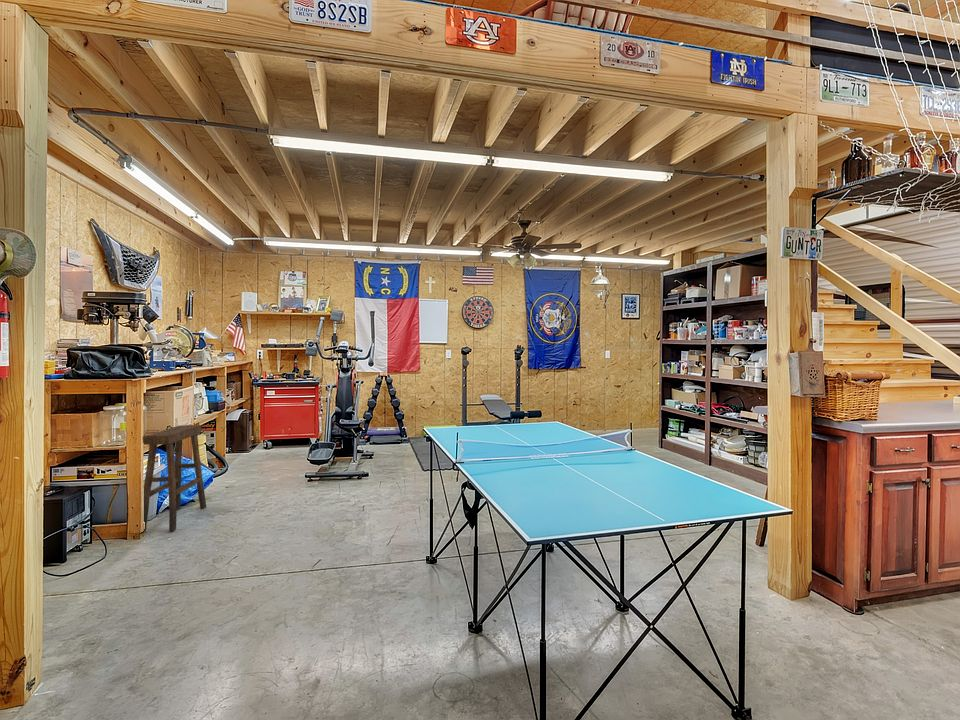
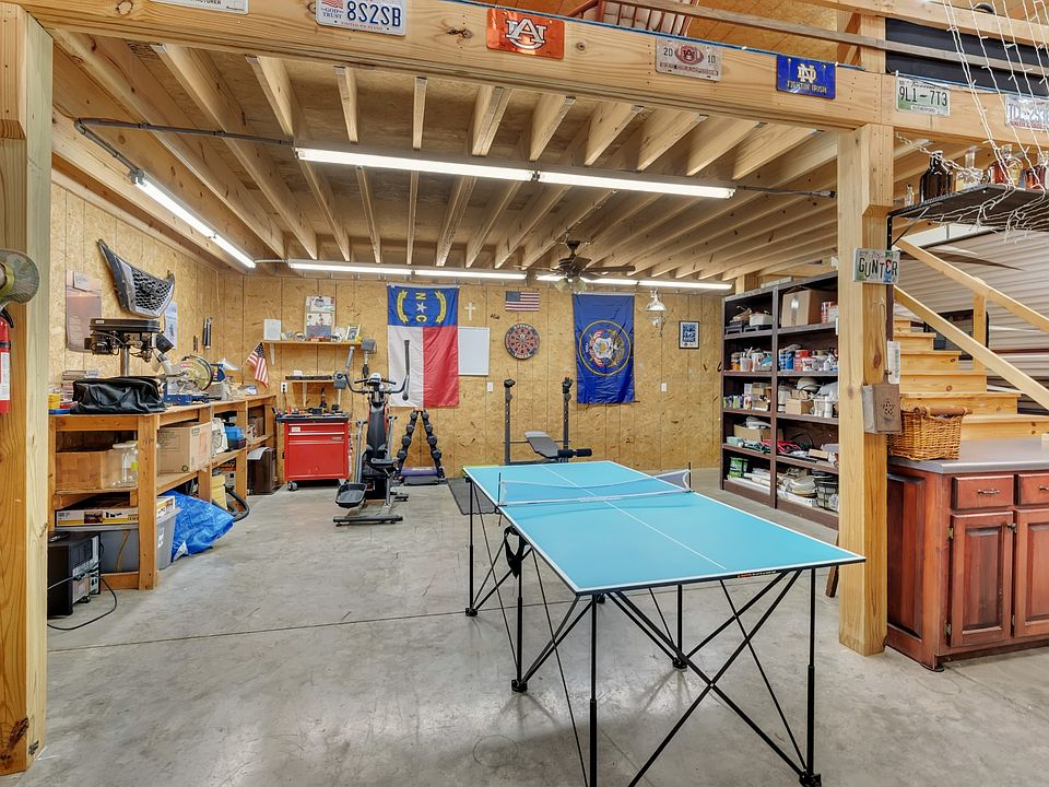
- stool (175, 474)
